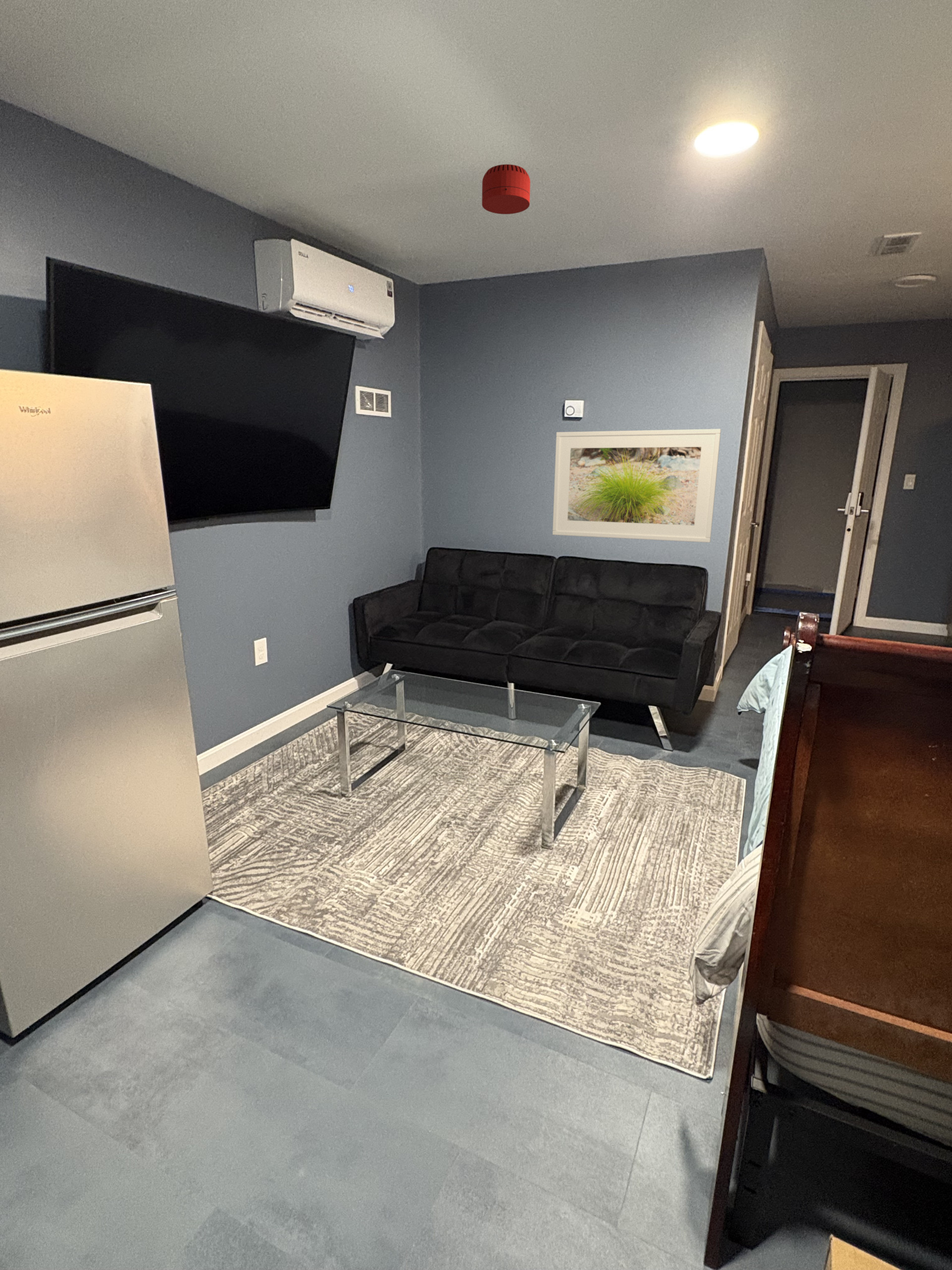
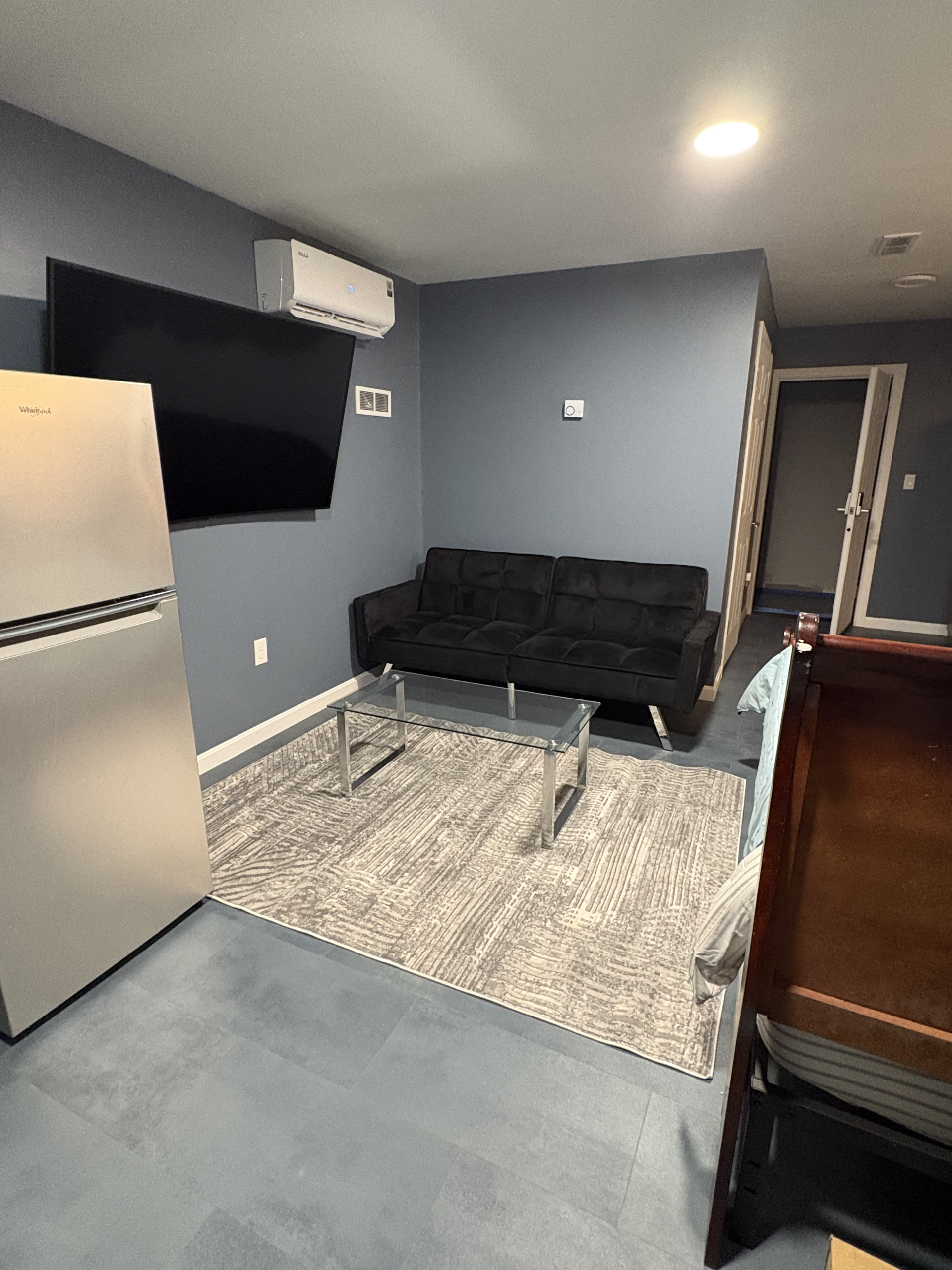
- smoke detector (506, 189)
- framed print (631, 485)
